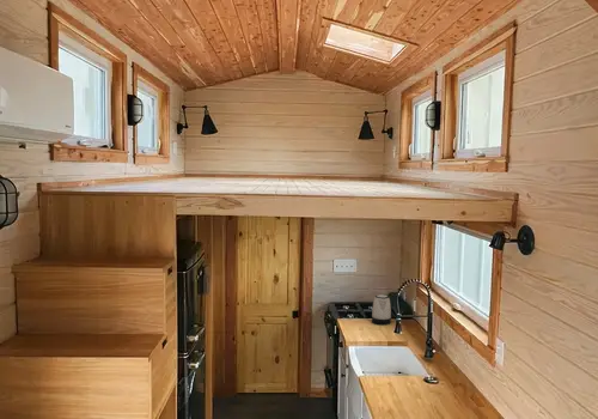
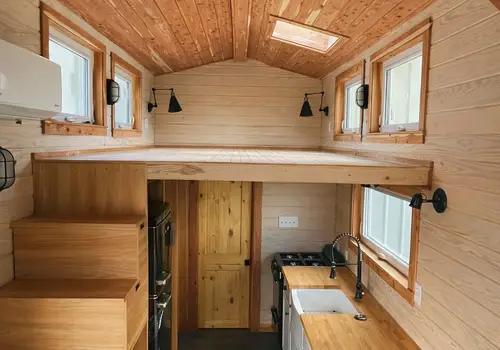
- kettle (380, 308)
